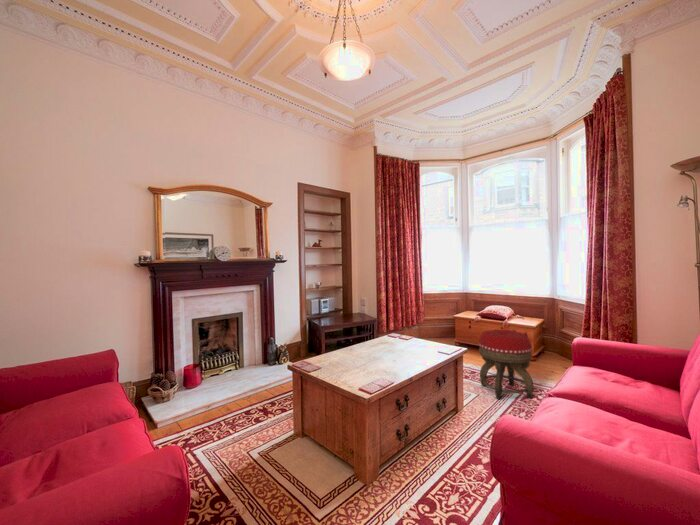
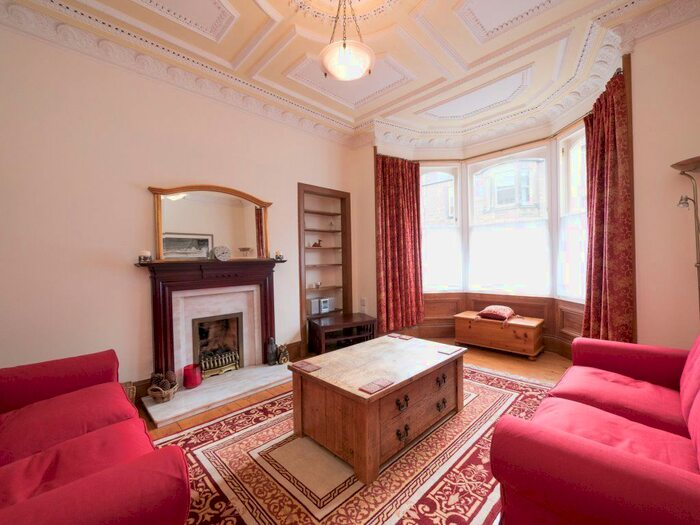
- footstool (504, 361)
